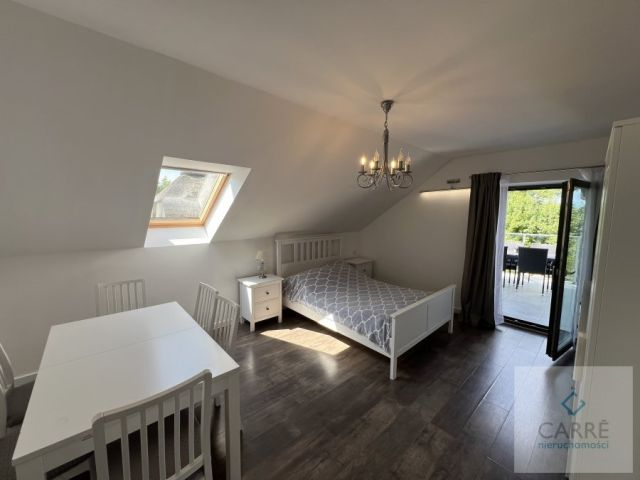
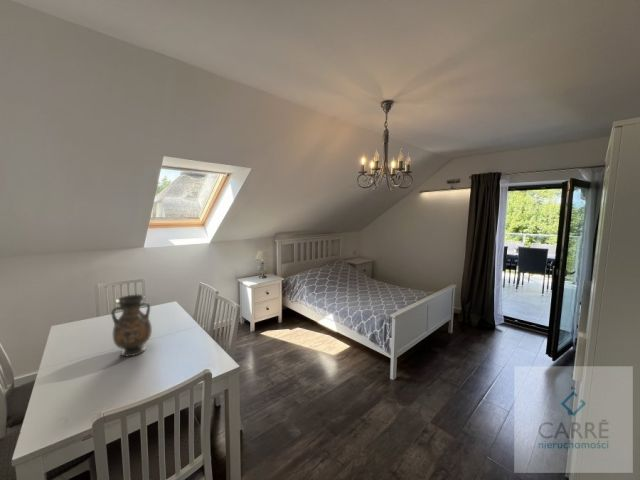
+ vase (132, 324)
